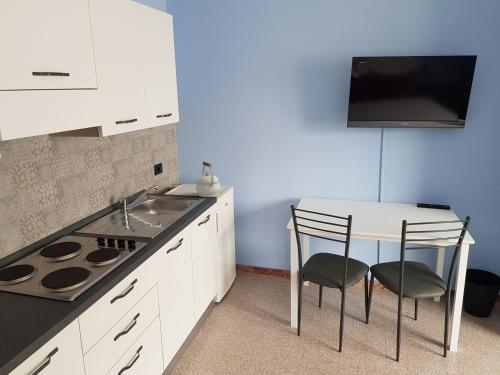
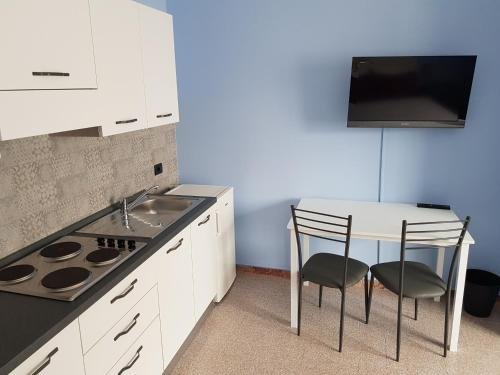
- kettle (206, 178)
